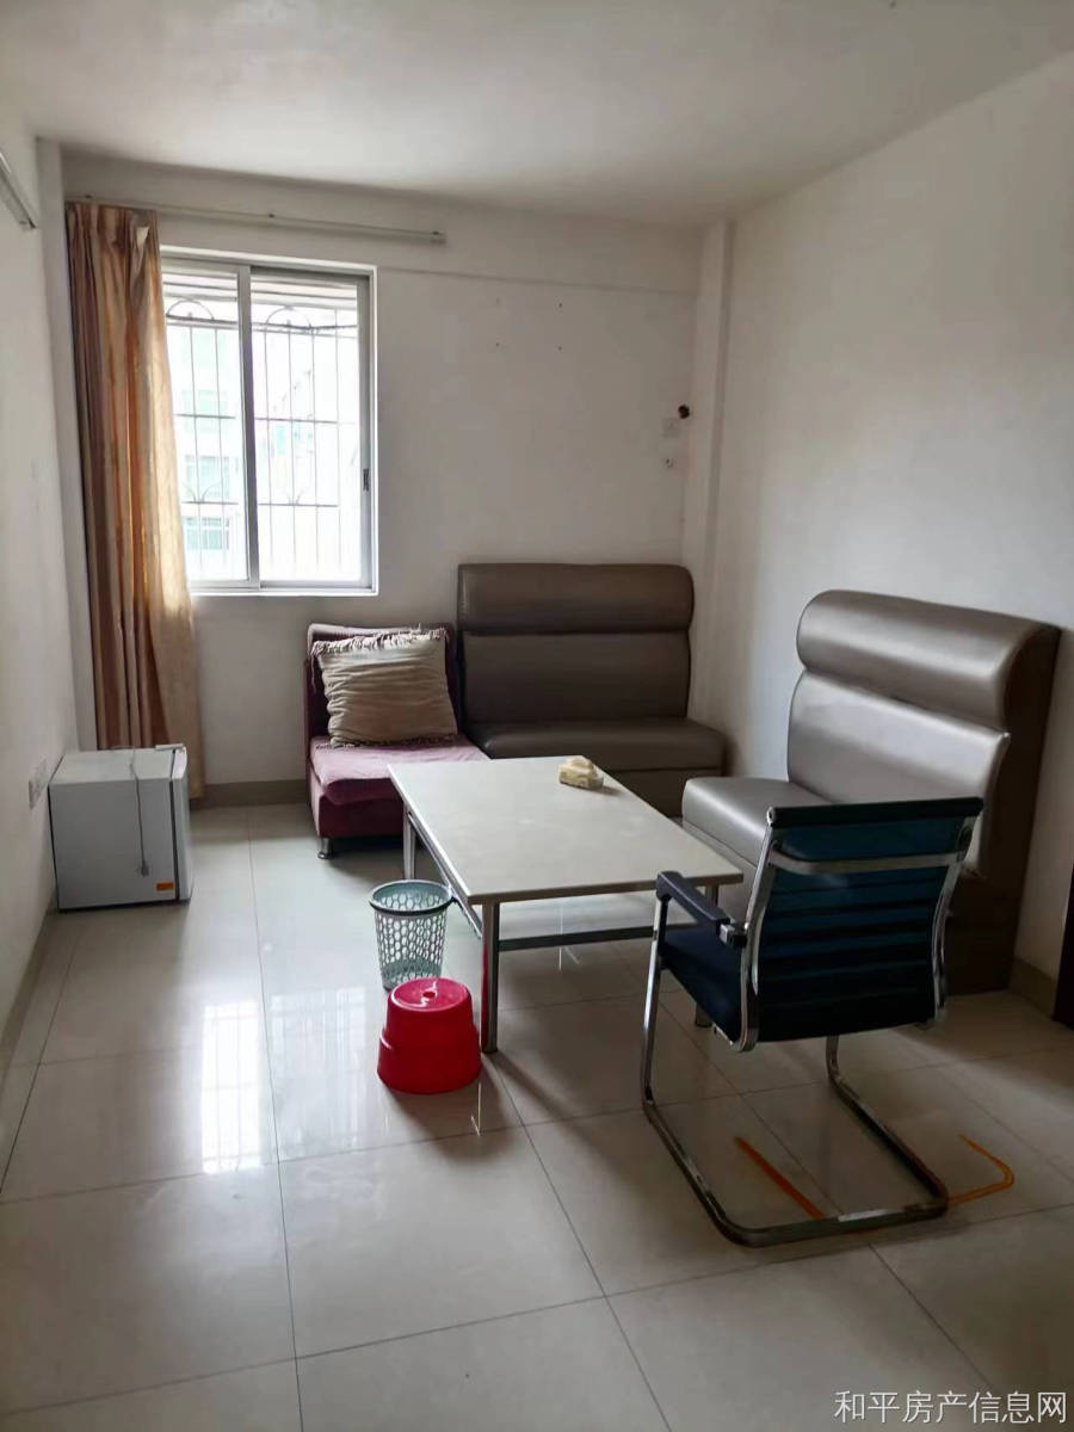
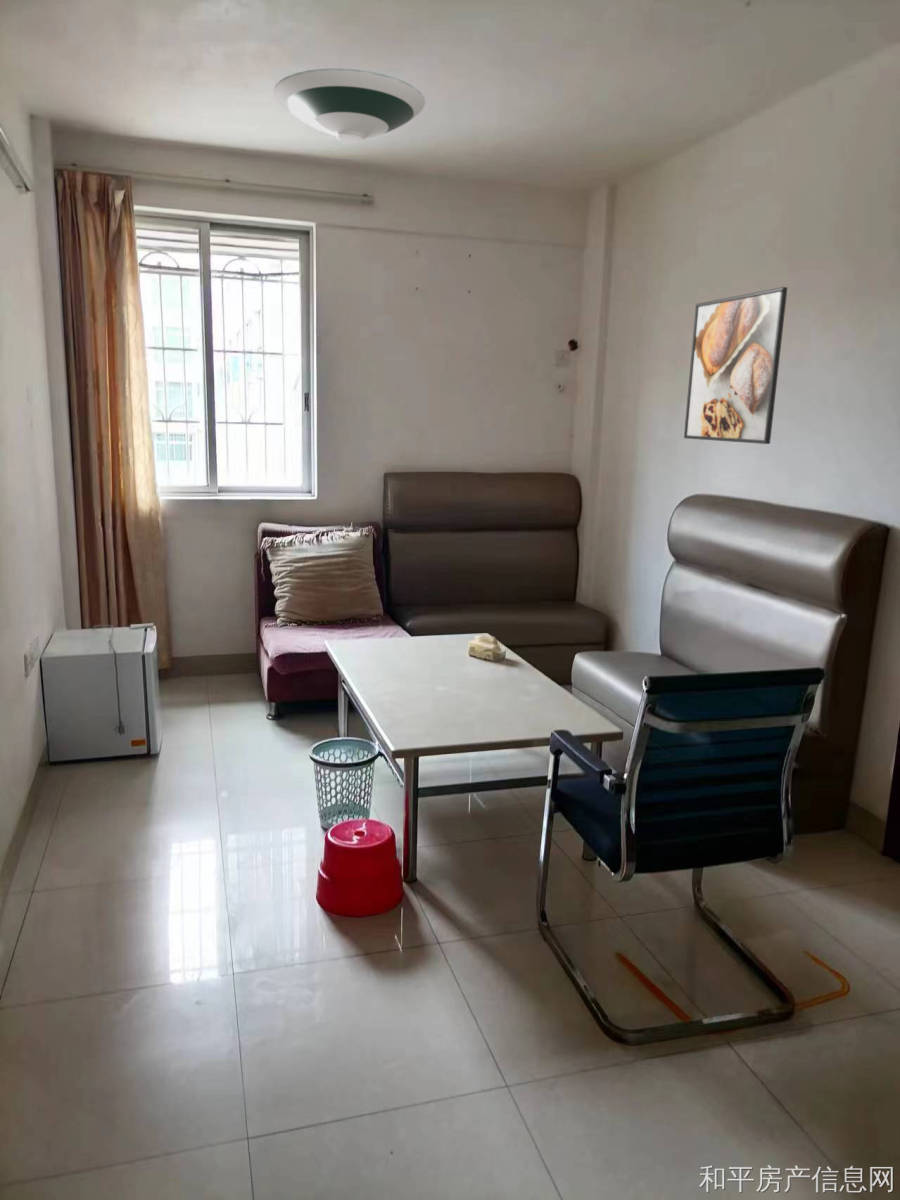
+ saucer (350, 118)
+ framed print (730, 369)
